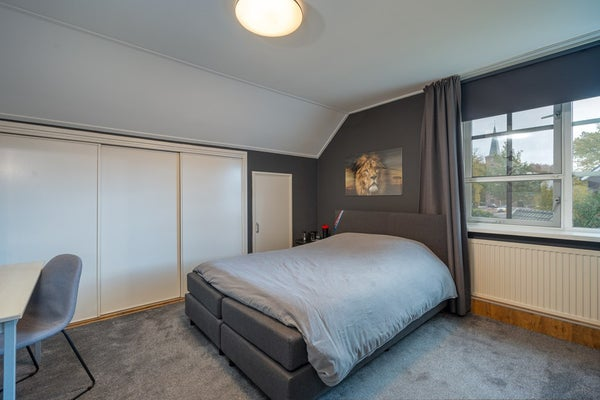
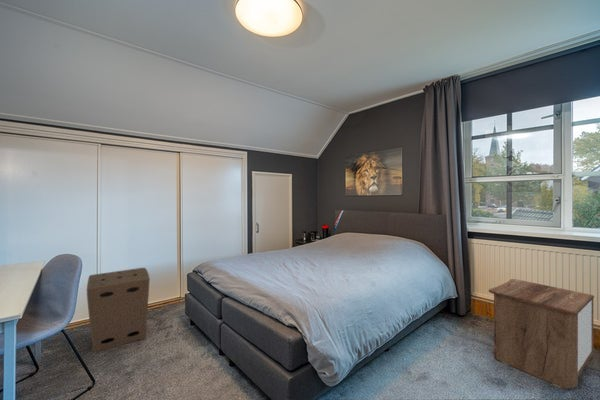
+ cardboard box (119, 304)
+ nightstand (538, 326)
